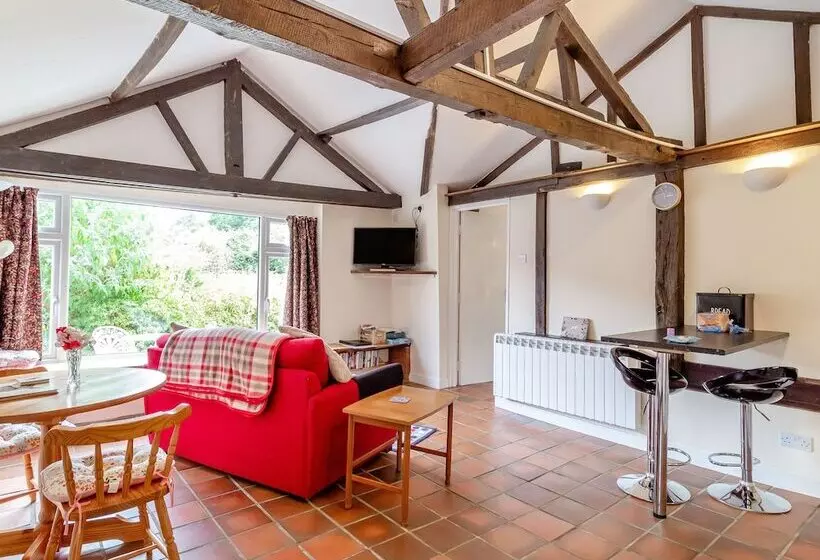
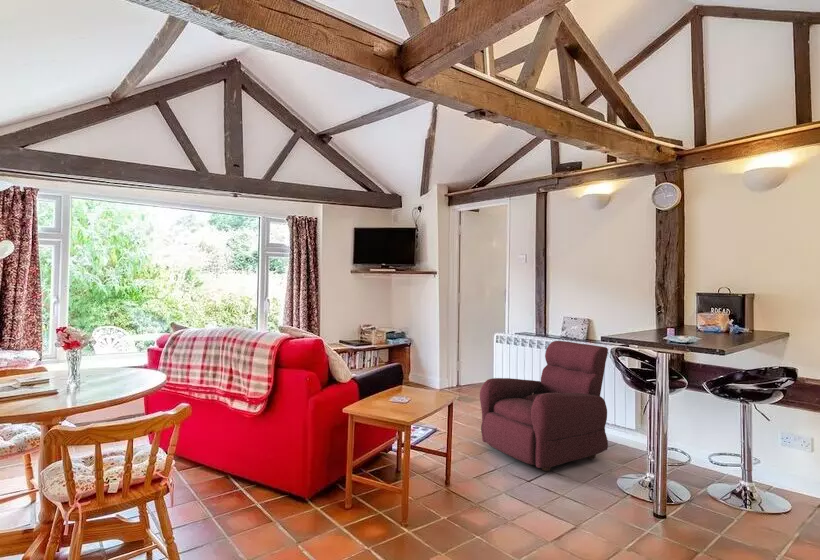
+ armchair (545, 399)
